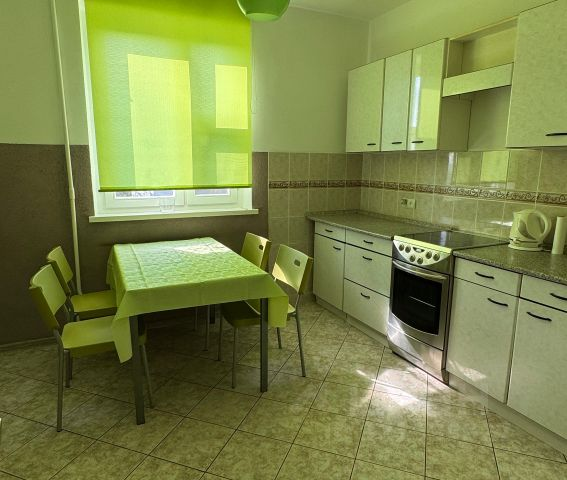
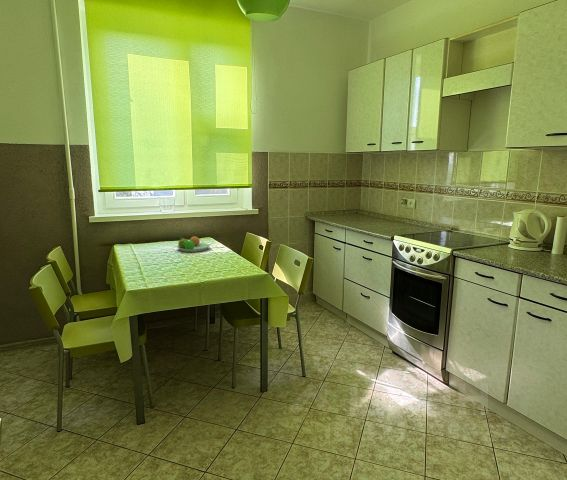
+ fruit bowl (192, 242)
